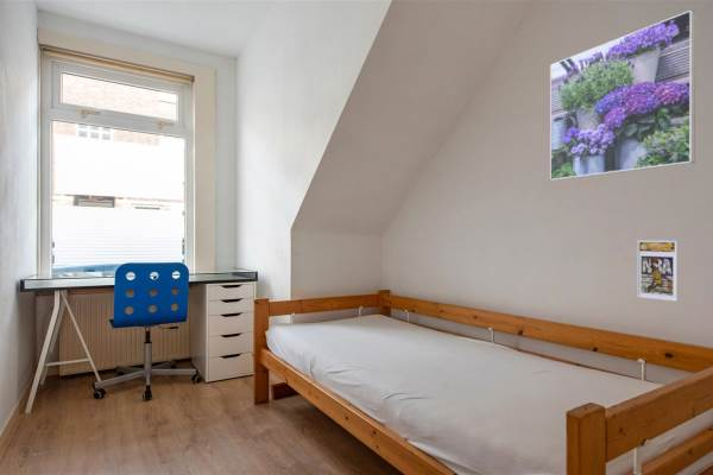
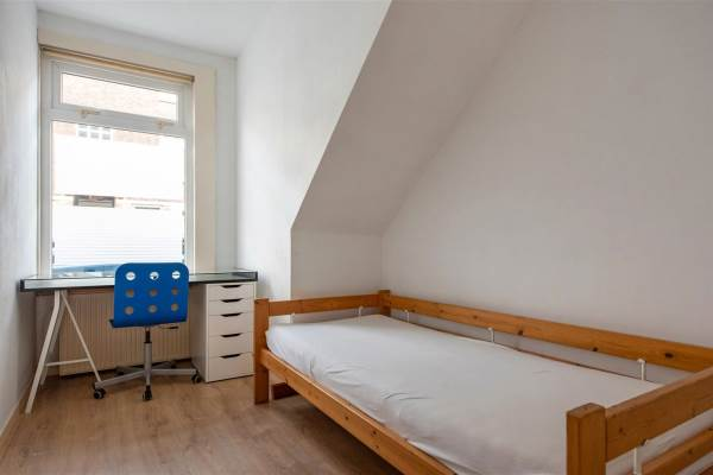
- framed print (612, 107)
- trading card display case (656, 270)
